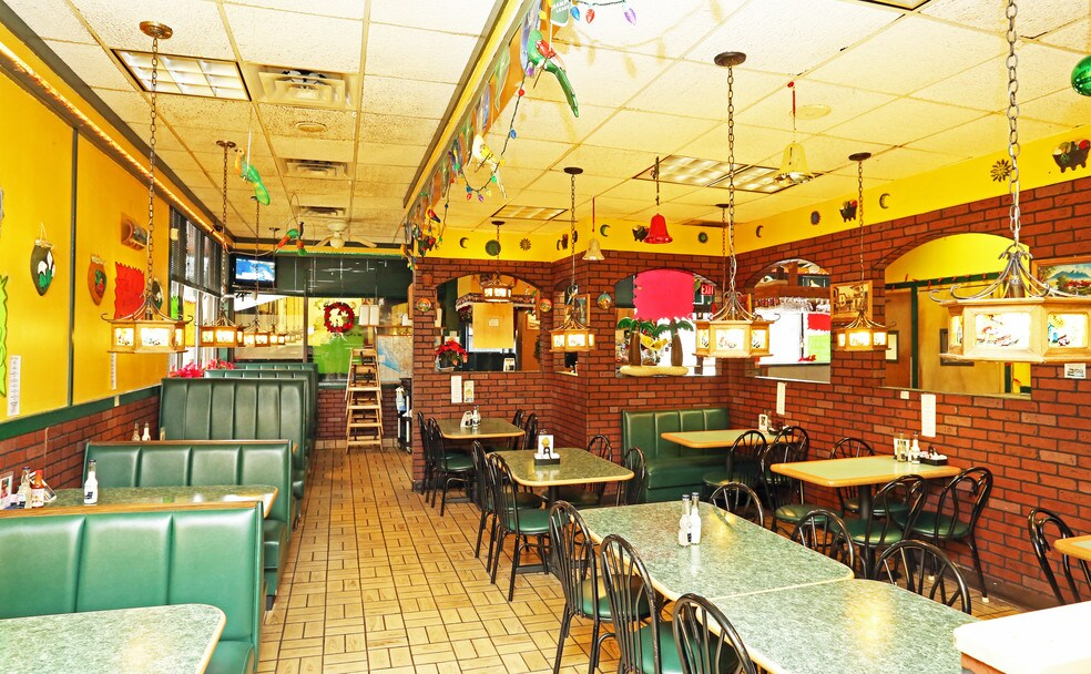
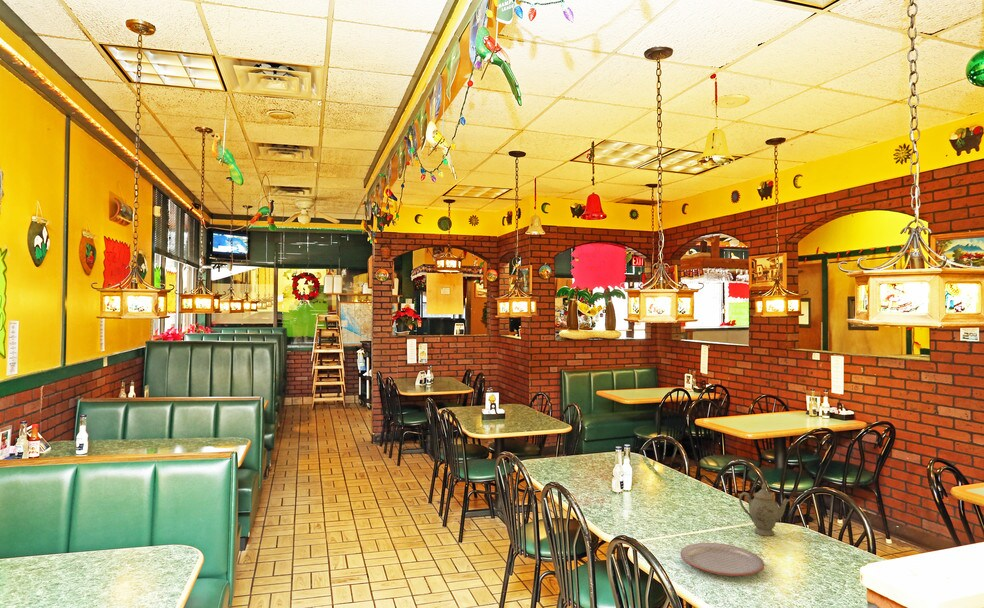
+ chinaware (764, 508)
+ plate (721, 560)
